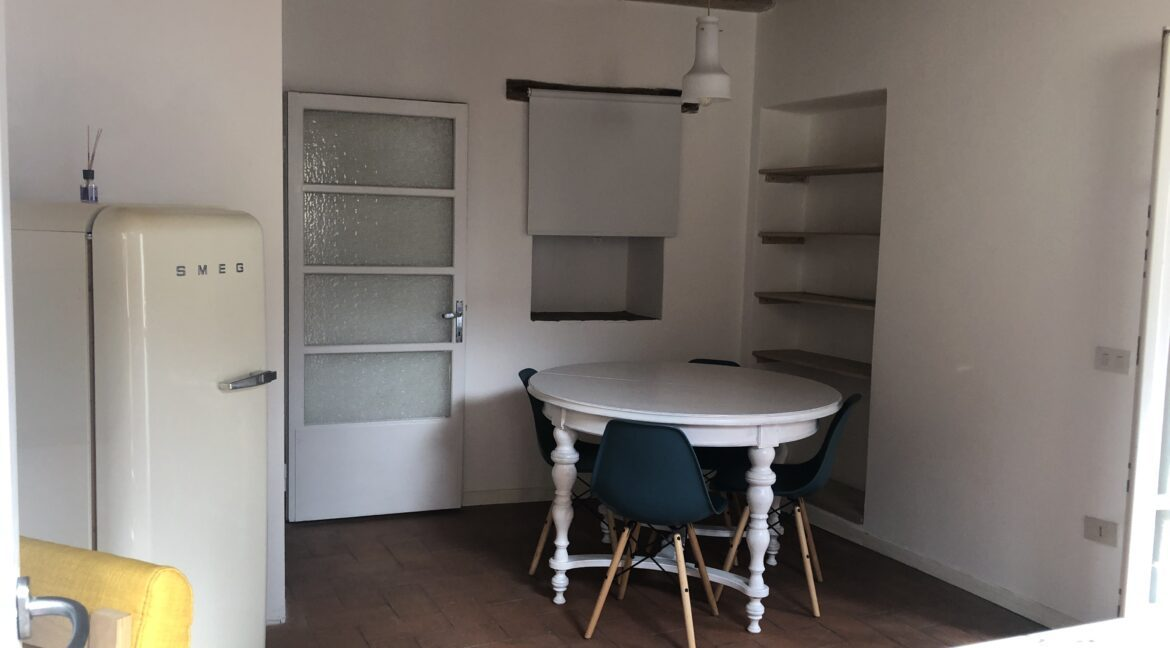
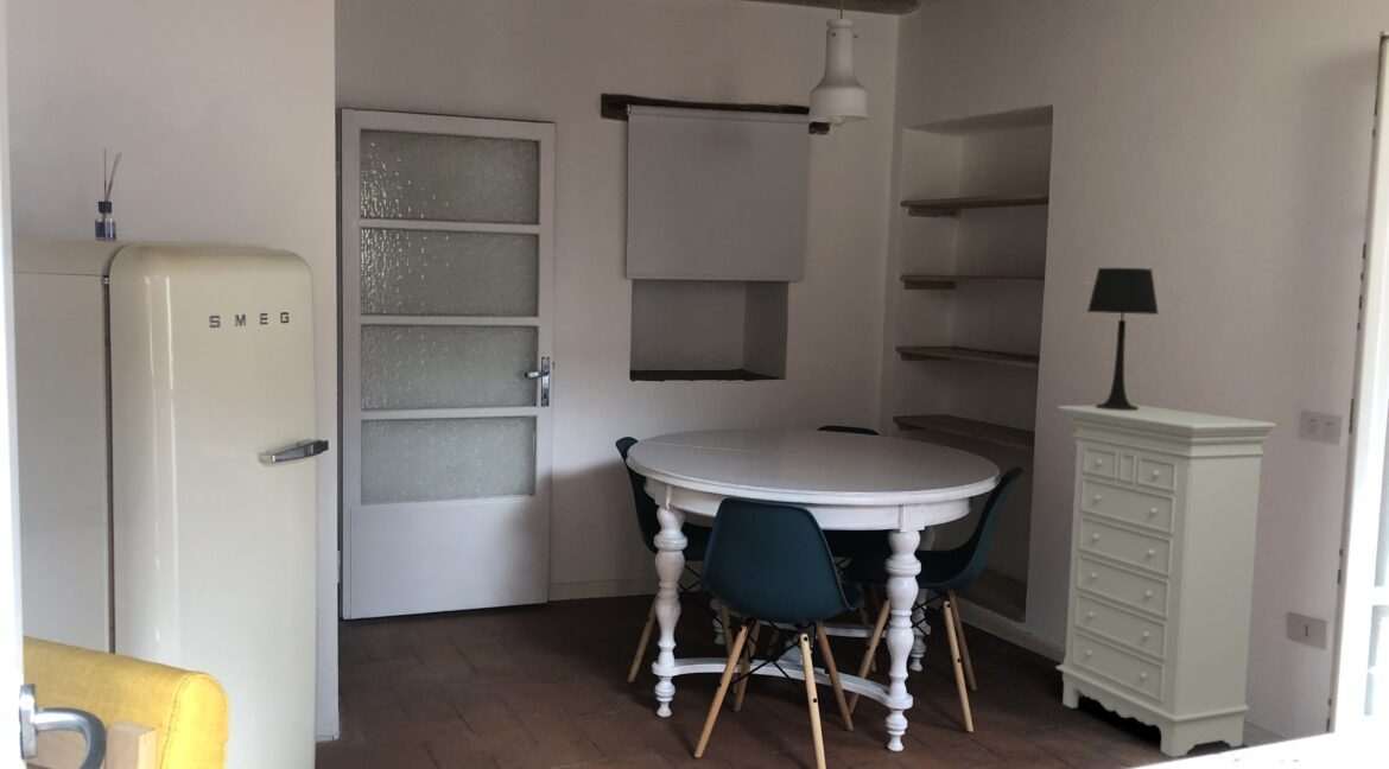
+ dresser (1152, 570)
+ table lamp (1121, 338)
